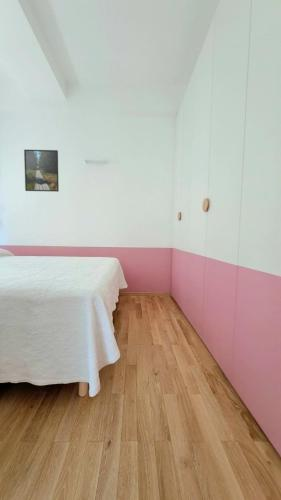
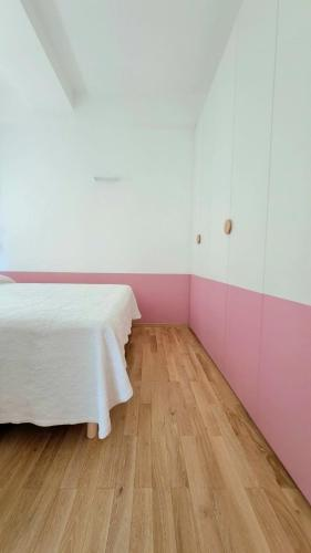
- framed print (41, 170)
